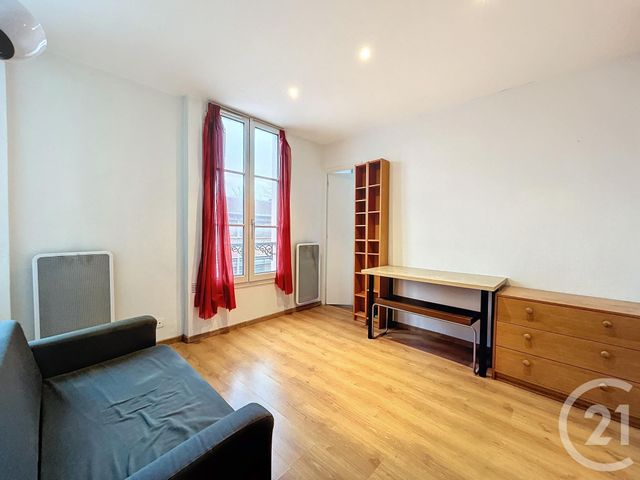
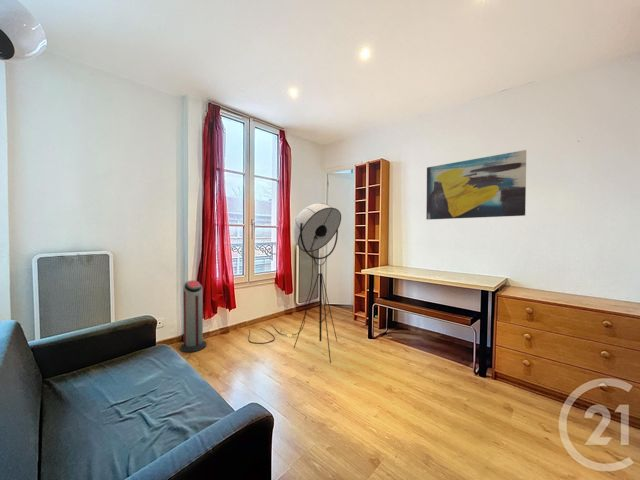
+ wall art (470, 188)
+ air purifier (193, 313)
+ floor lamp (312, 273)
